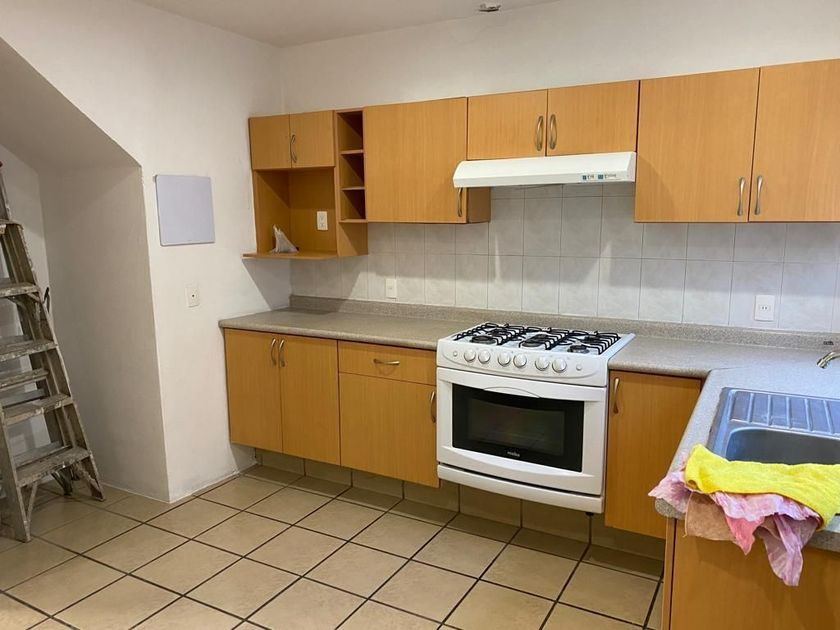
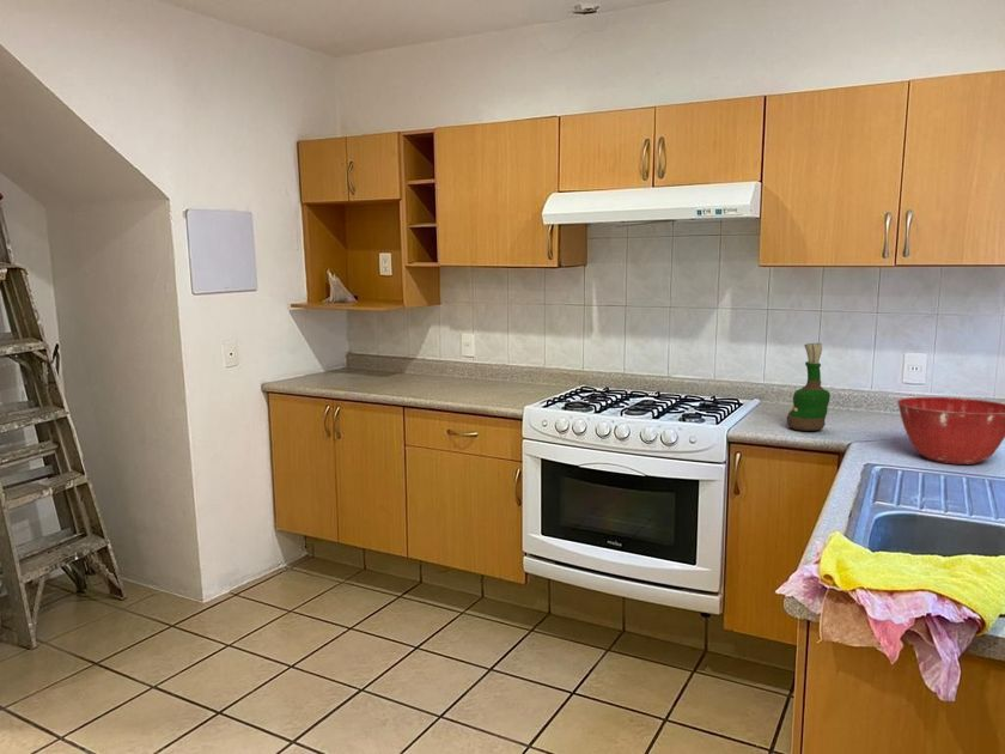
+ mixing bowl (954, 431)
+ grog bottle (809, 385)
